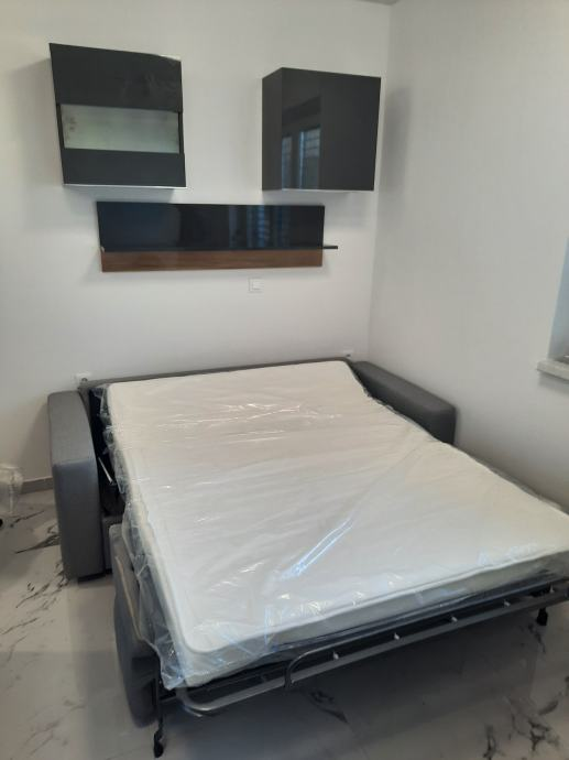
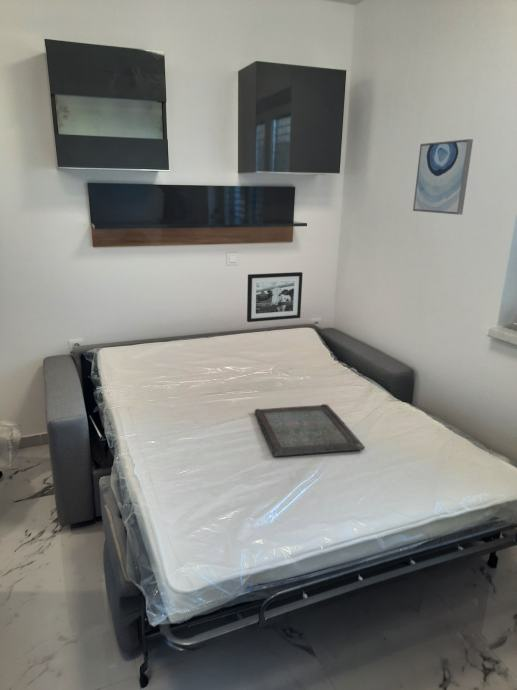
+ serving tray (305, 427)
+ wall art (440, 177)
+ picture frame (274, 296)
